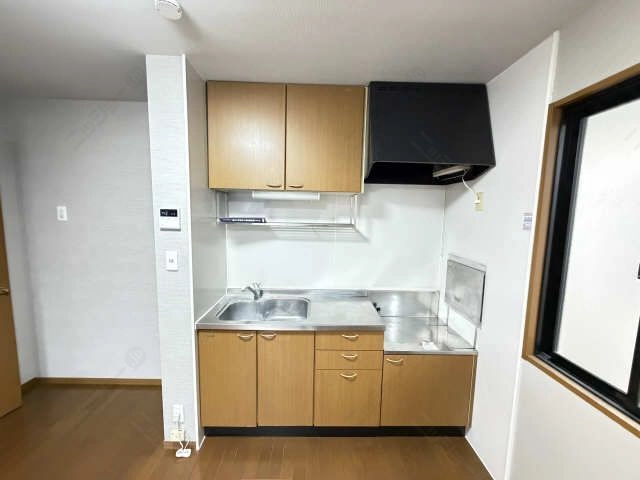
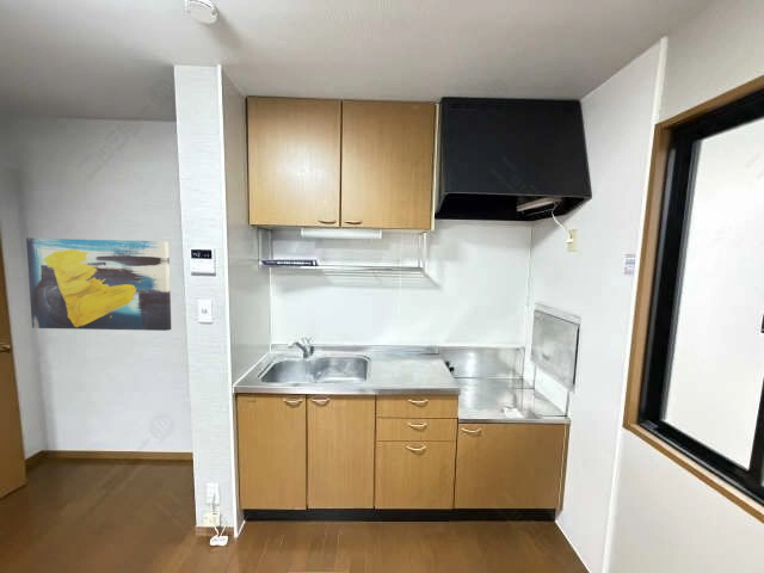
+ wall art (100, 284)
